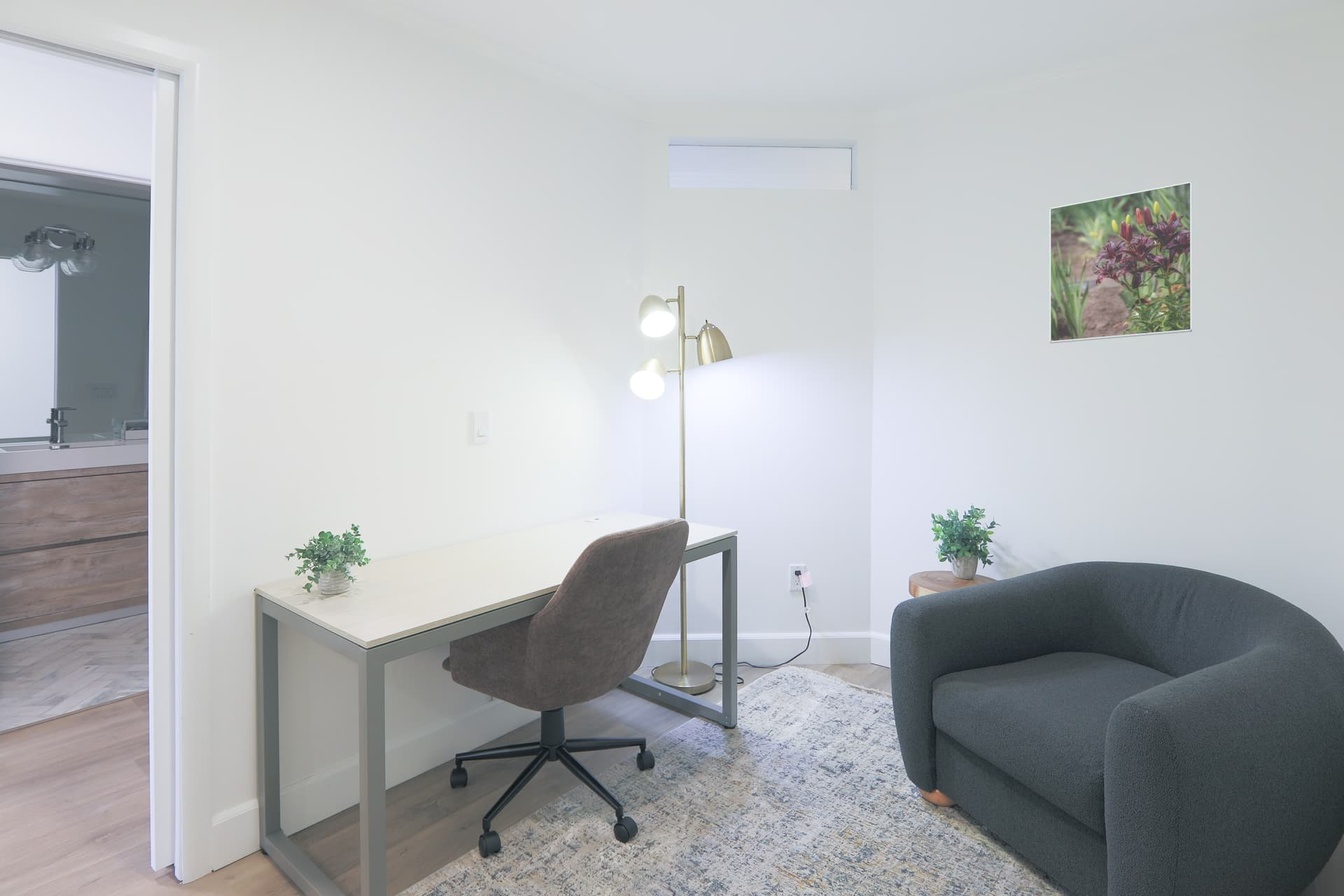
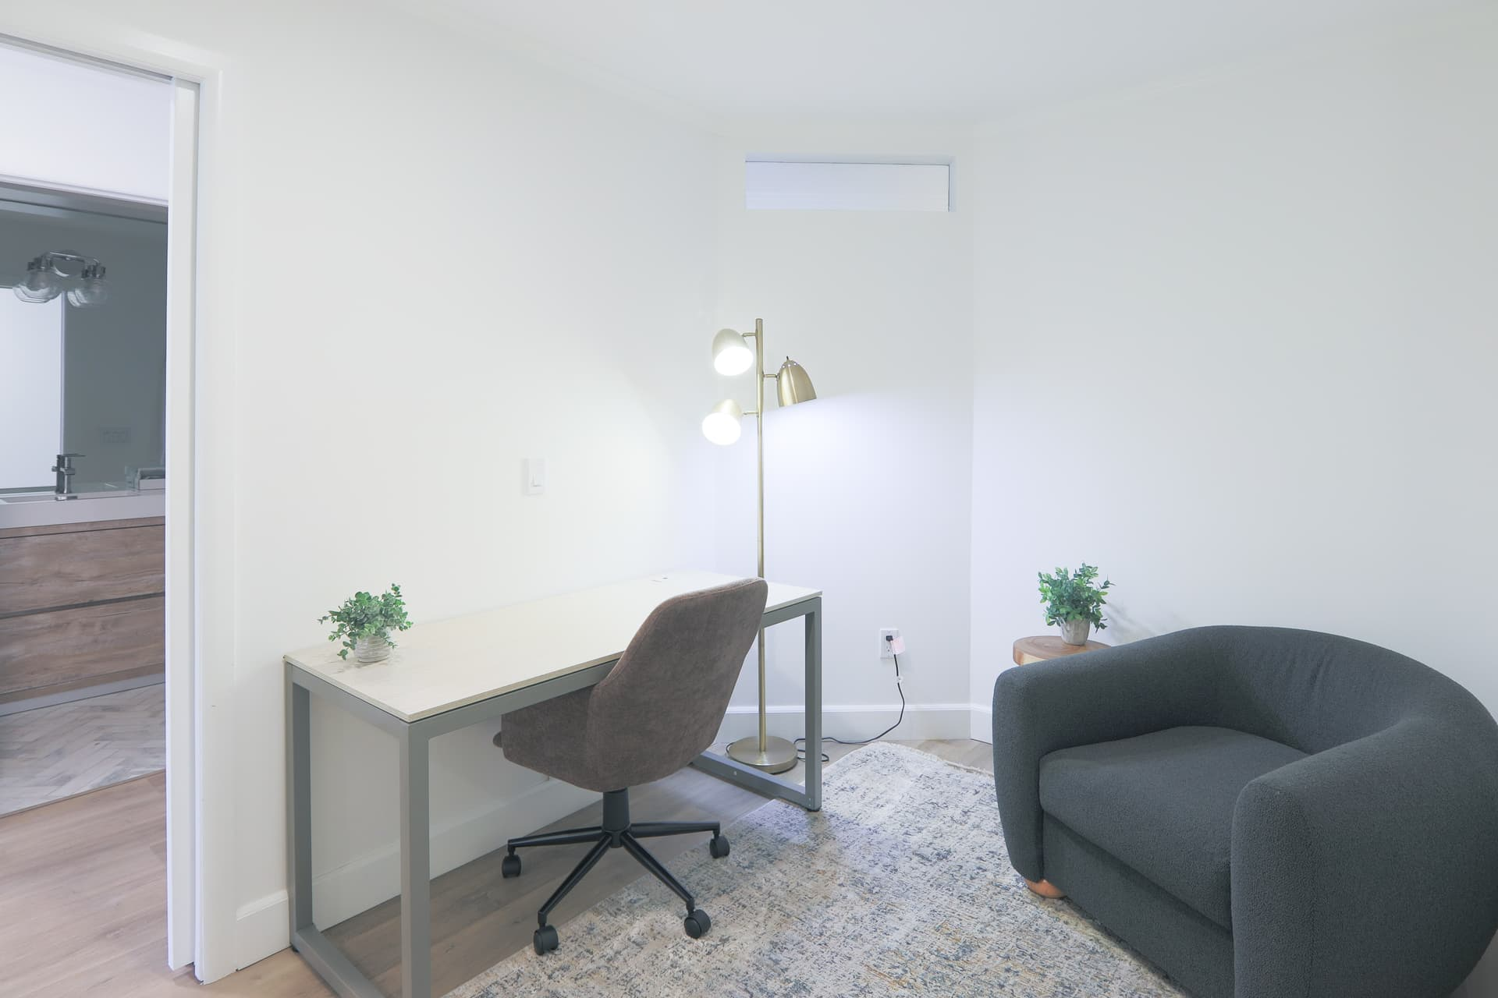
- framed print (1117, 267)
